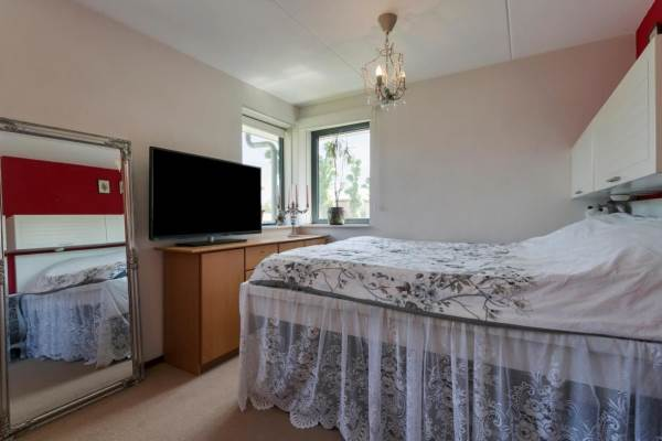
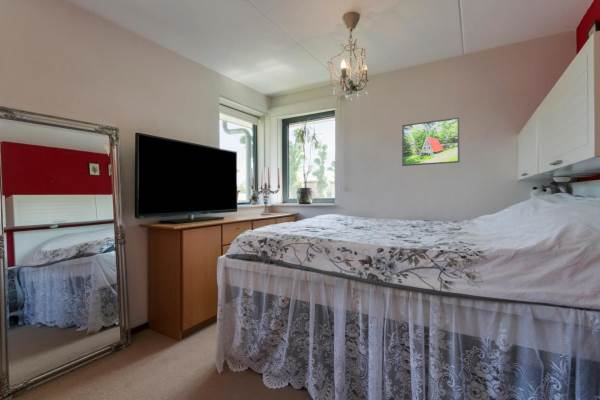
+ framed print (429, 142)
